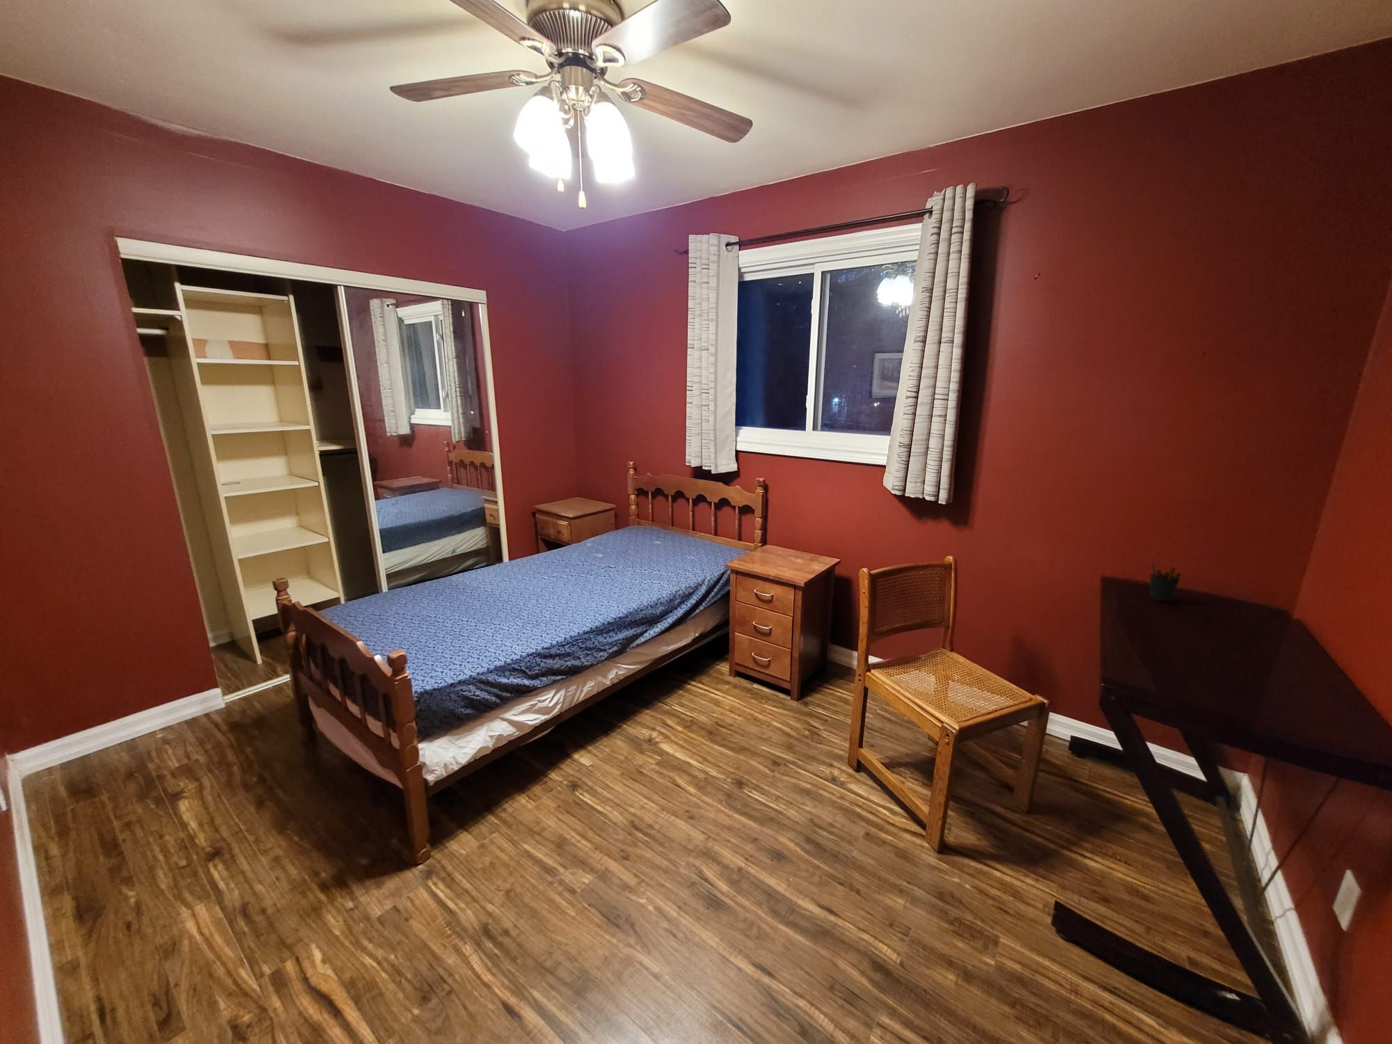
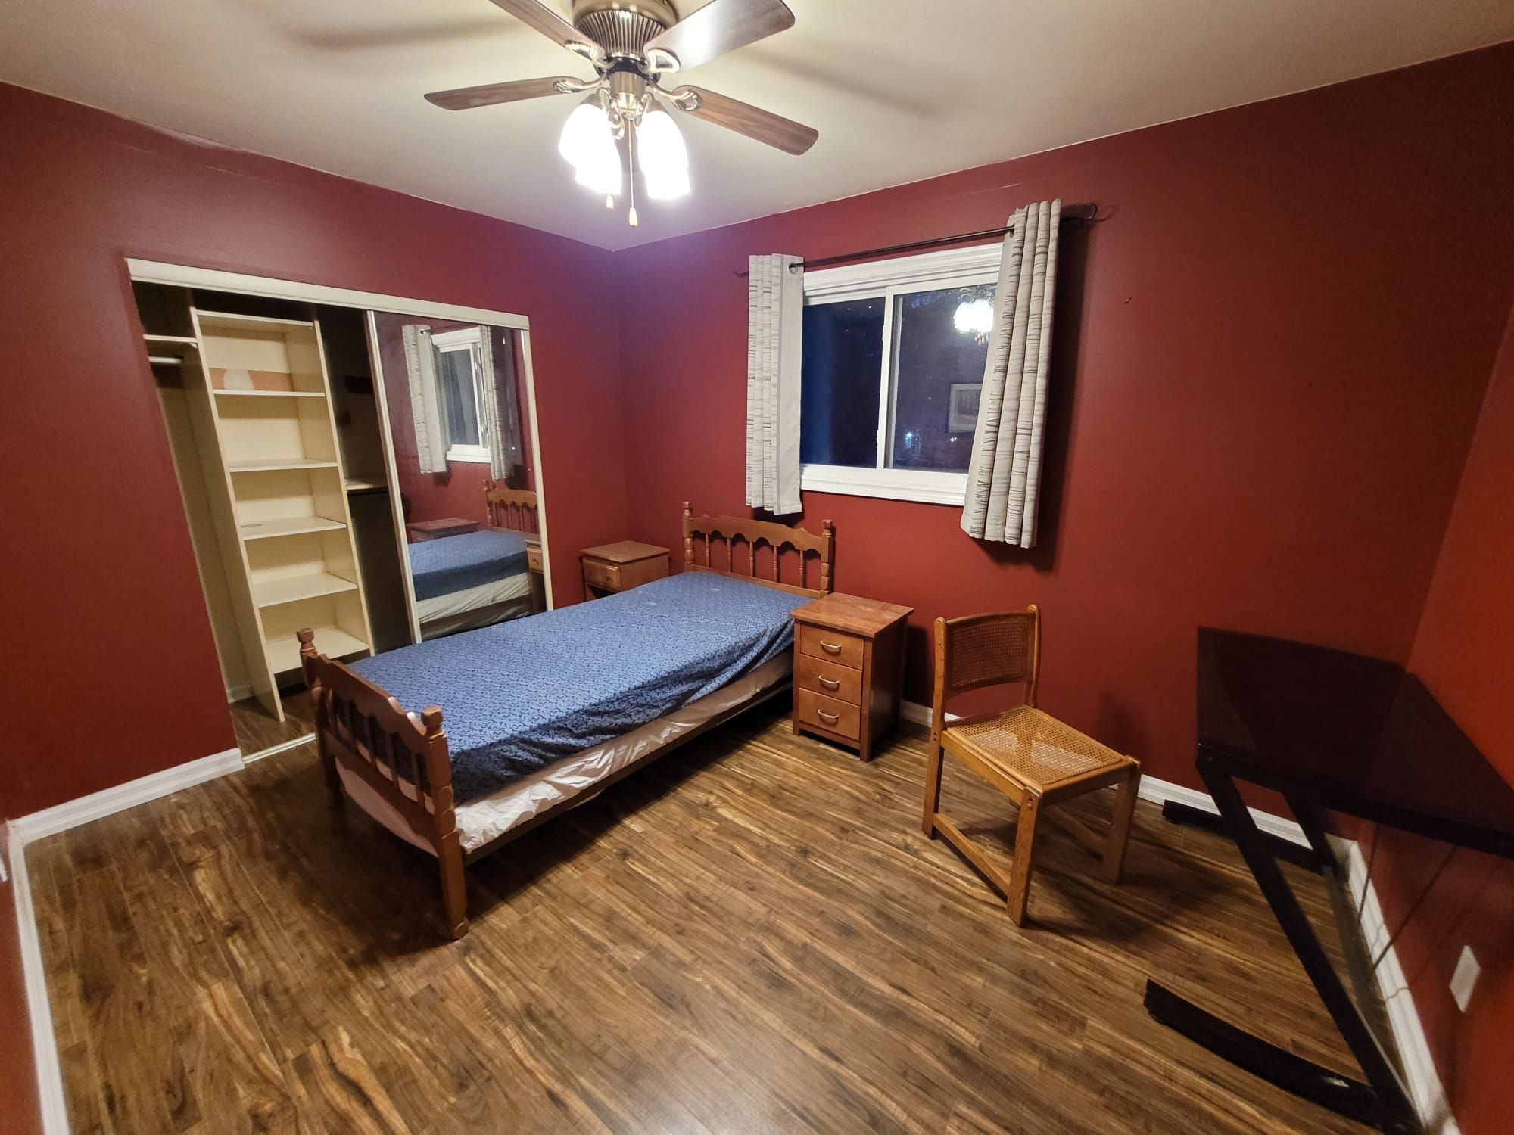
- pen holder (1164, 582)
